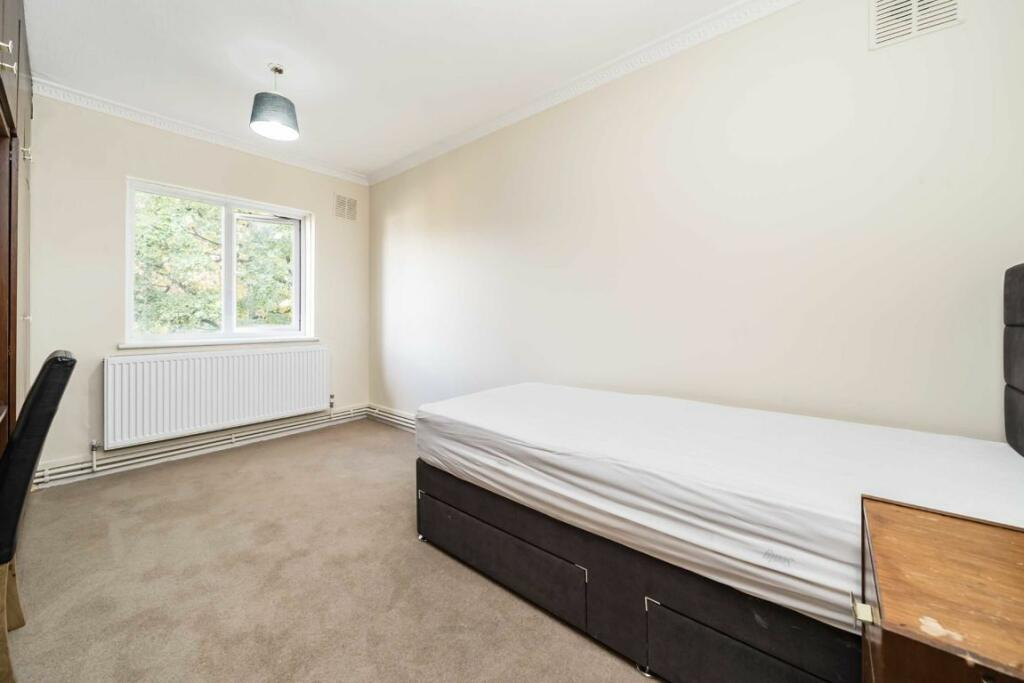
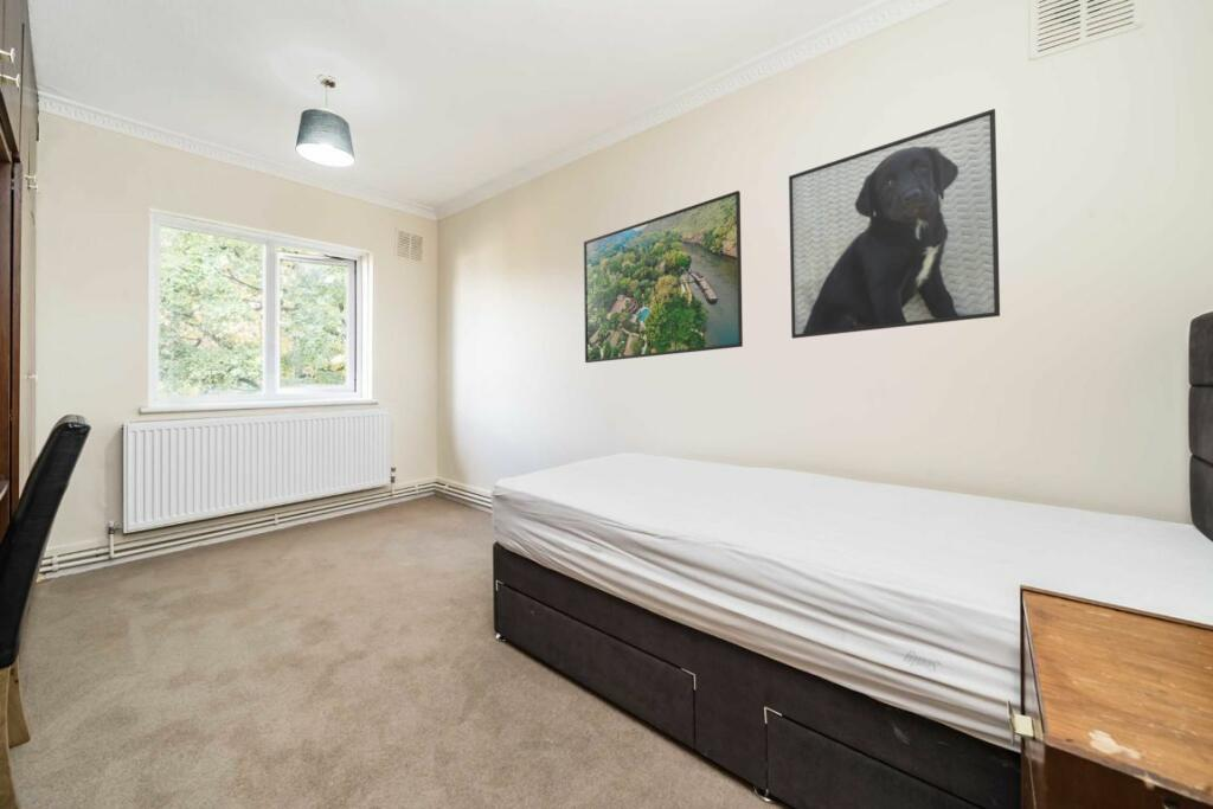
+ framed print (653, 287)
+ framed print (881, 237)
